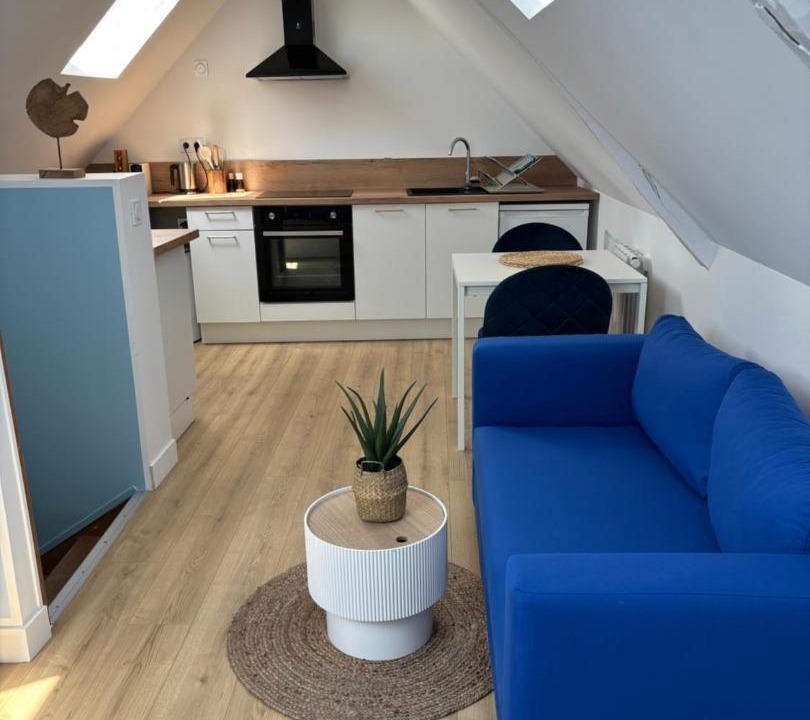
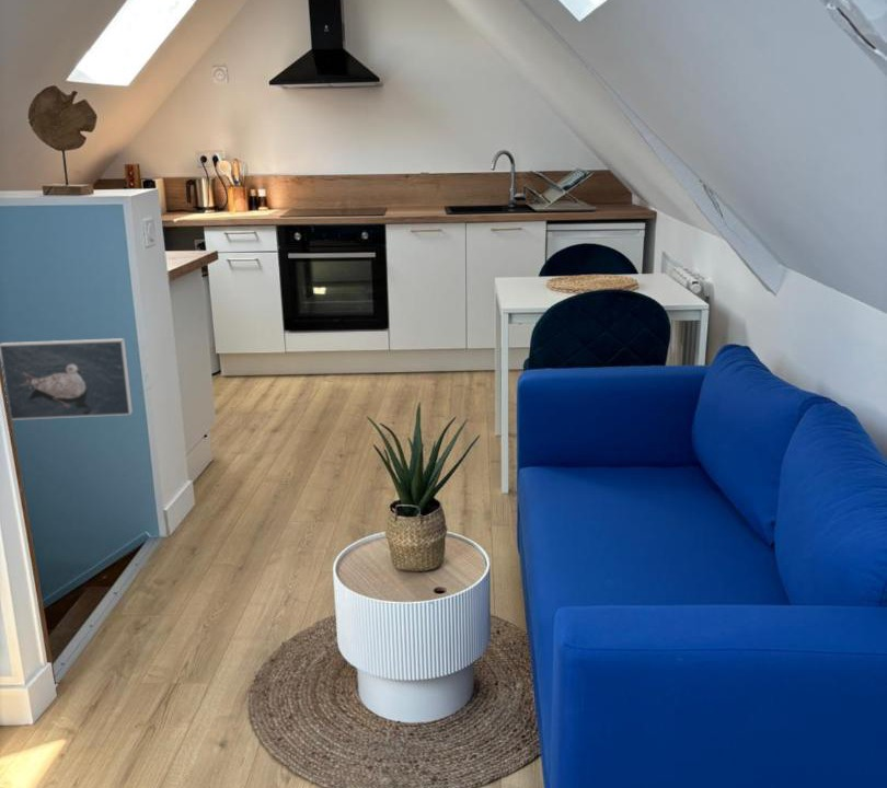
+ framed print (67, 379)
